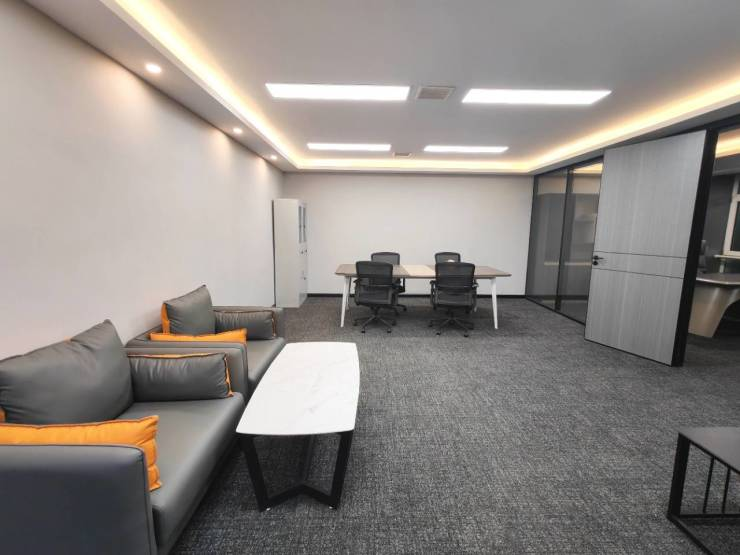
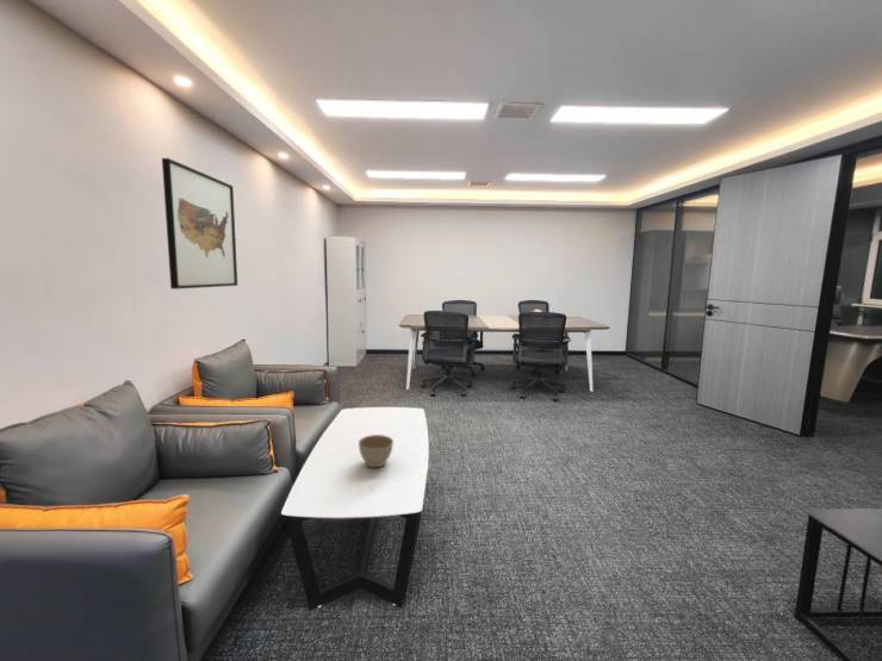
+ wall art (205, 231)
+ planter bowl (375, 451)
